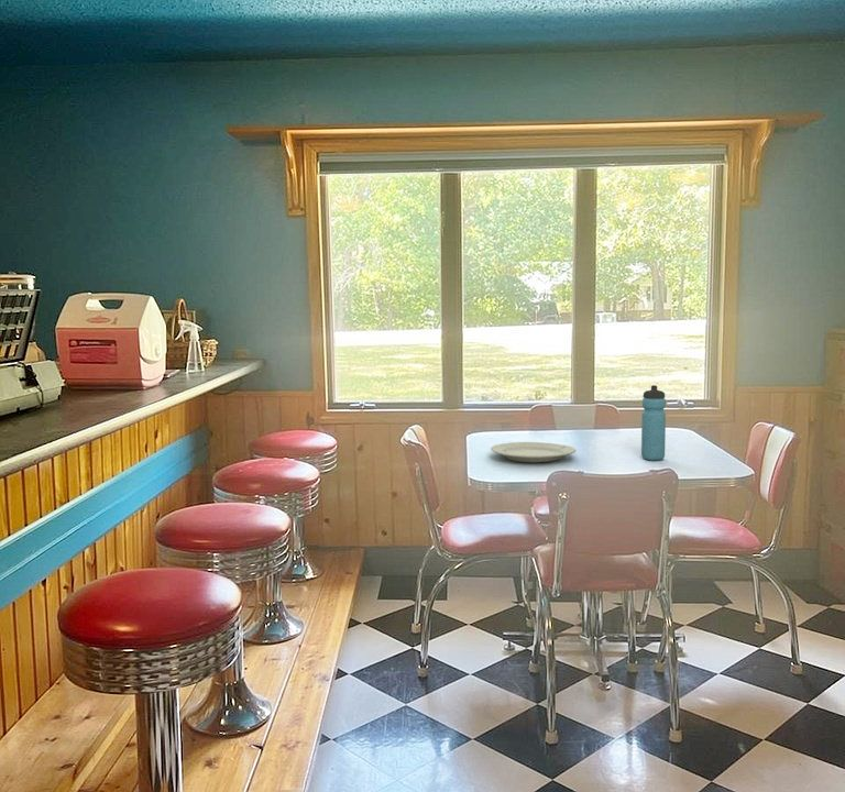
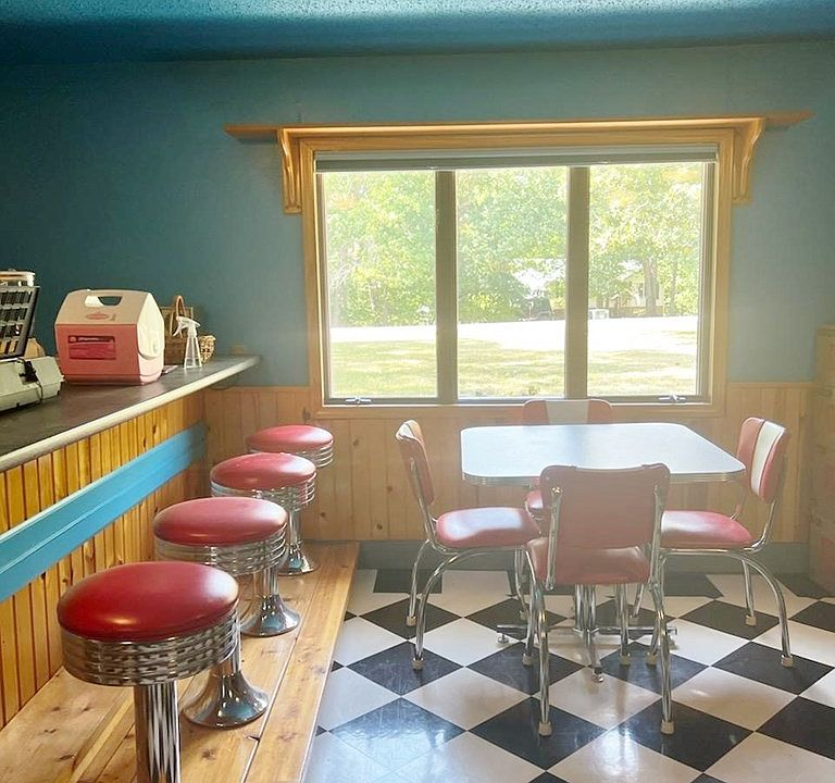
- water bottle (654, 421)
- chinaware (533, 452)
